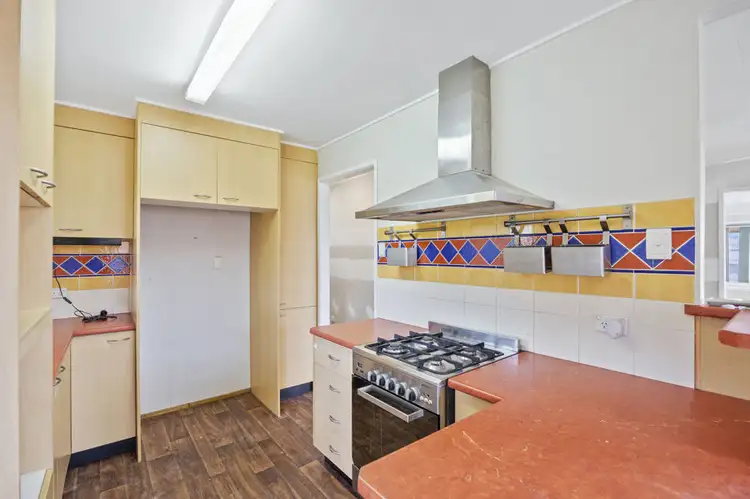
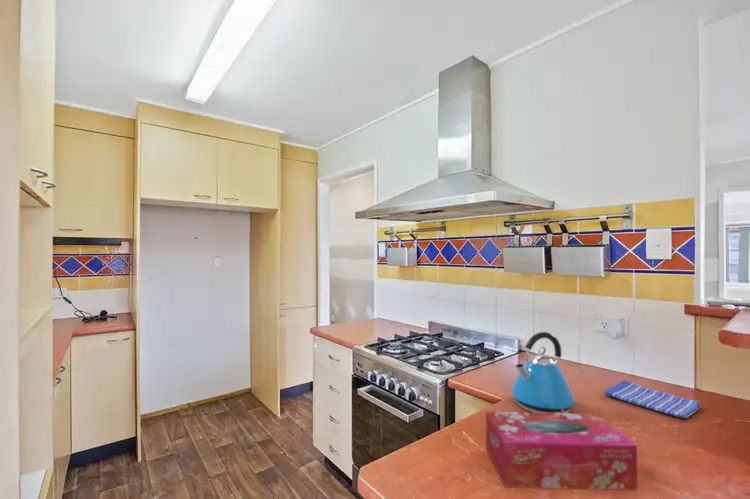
+ dish towel (650, 397)
+ kettle (543, 368)
+ tissue box (554, 447)
